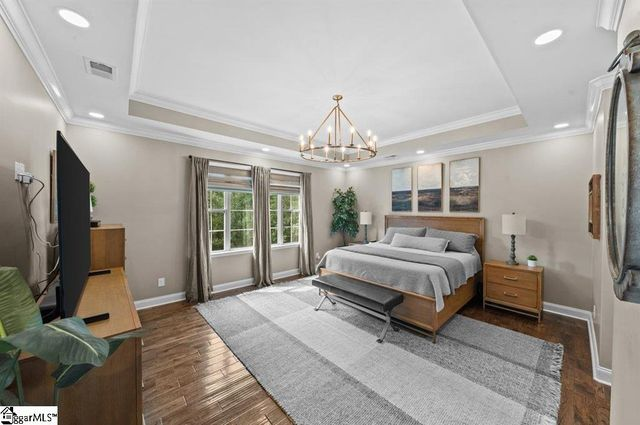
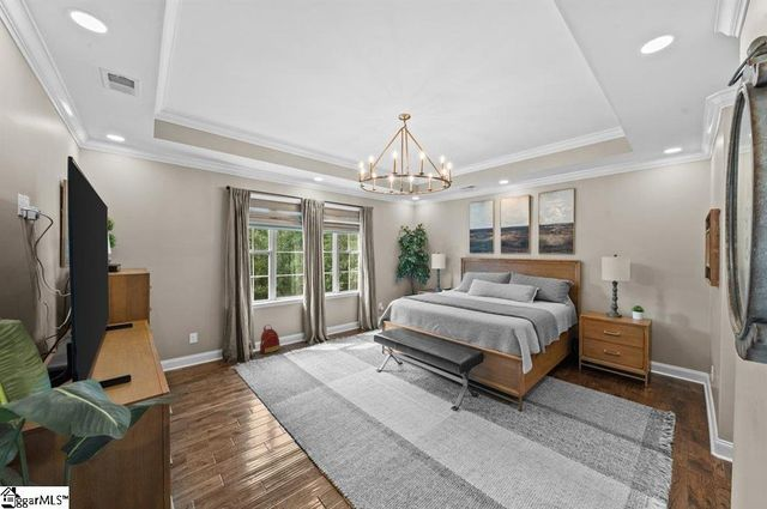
+ backpack (268, 338)
